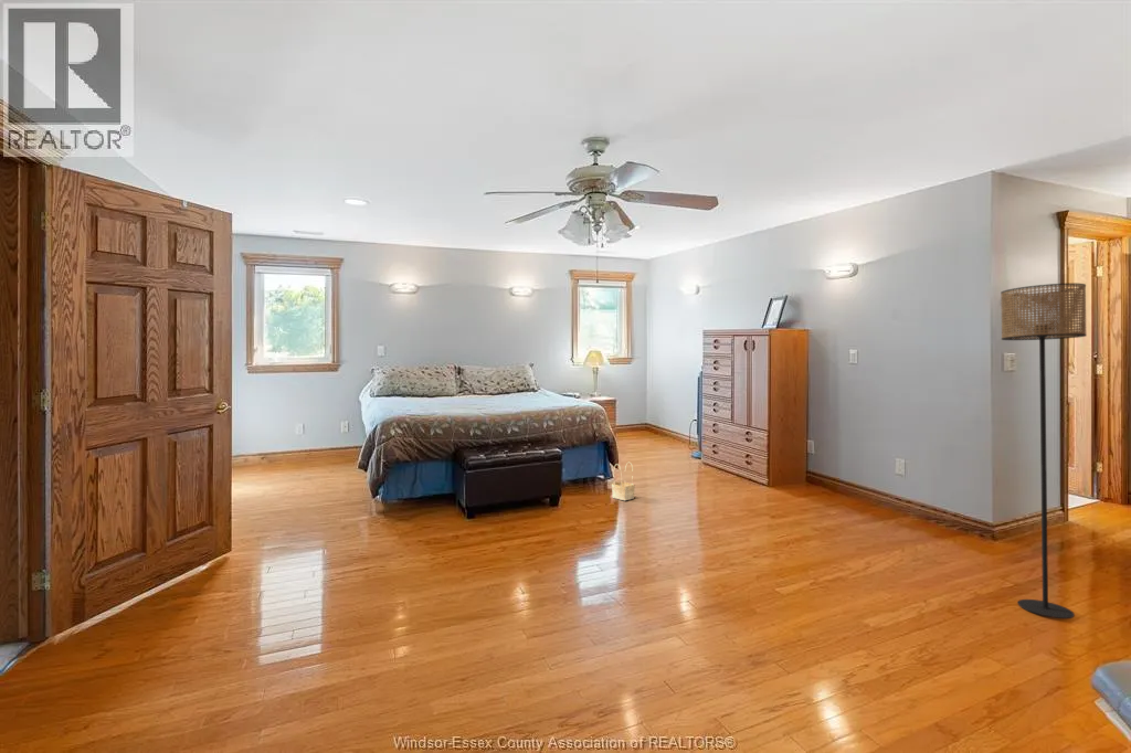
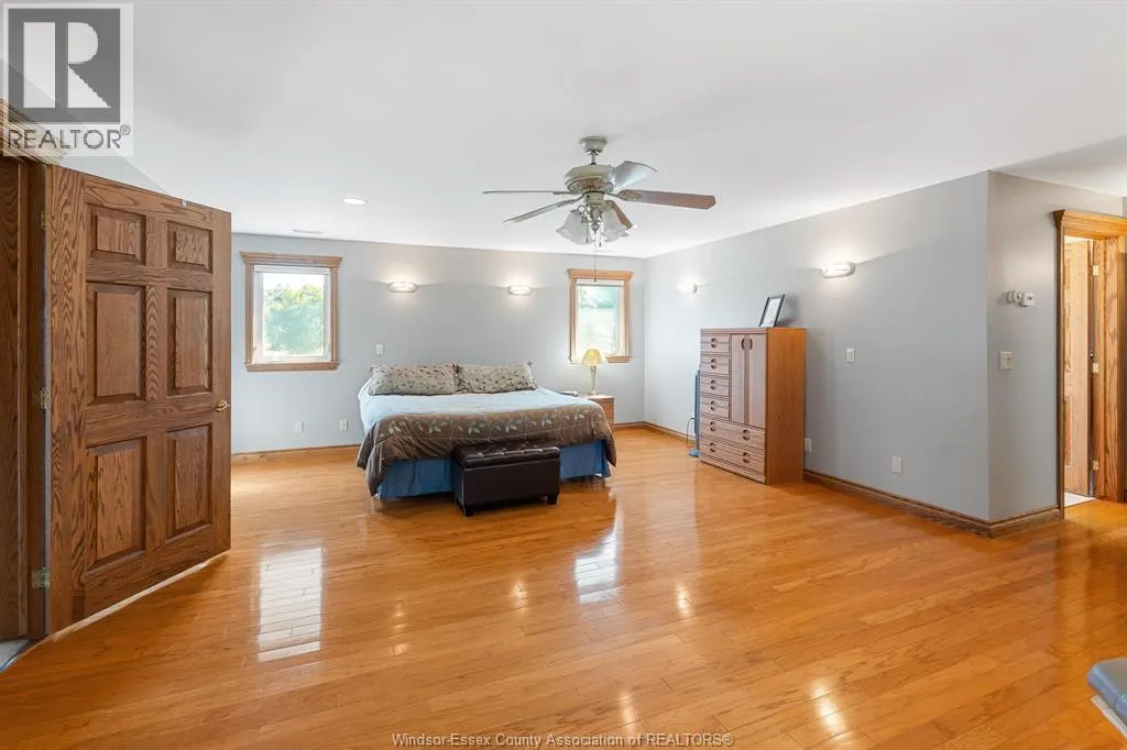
- floor lamp (1043, 448)
- basket (621, 480)
